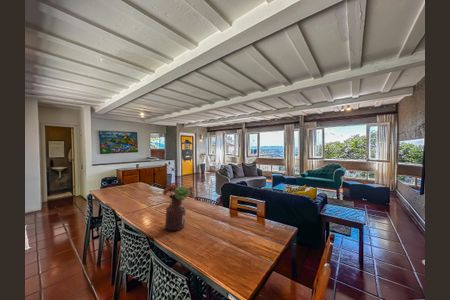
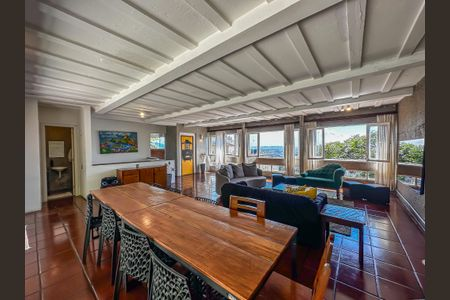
- flower arrangement (178, 205)
